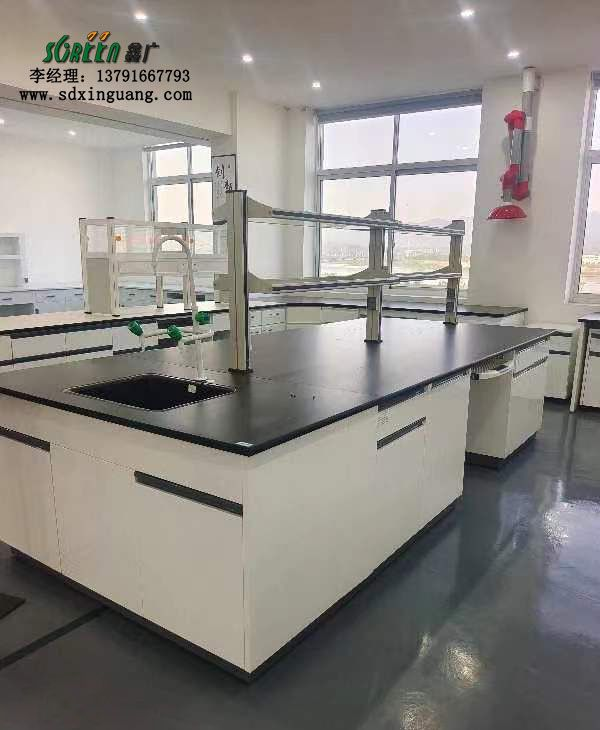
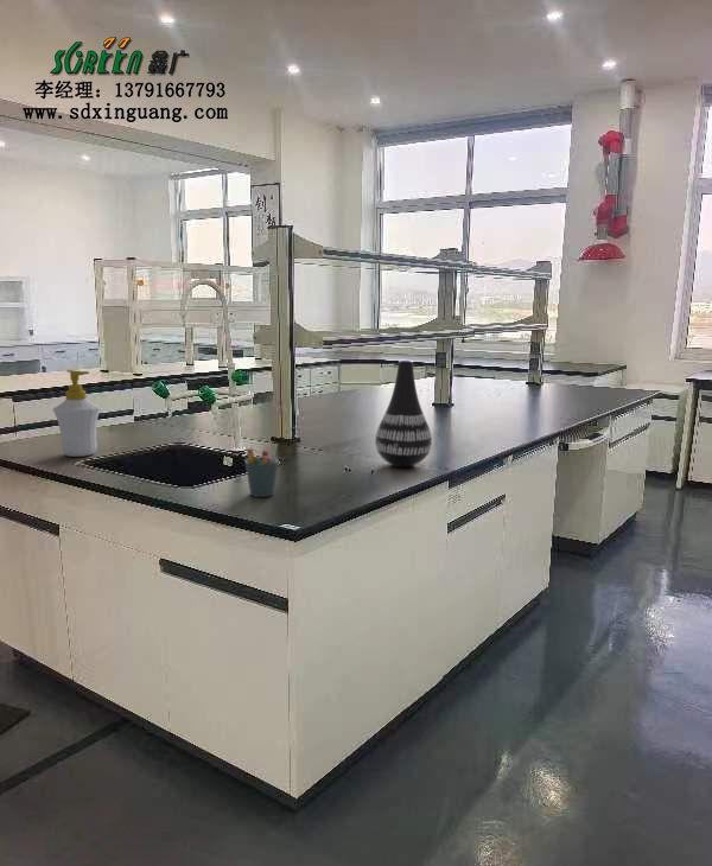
+ soap bottle (77, 412)
+ vase (403, 413)
+ pen holder (261, 467)
